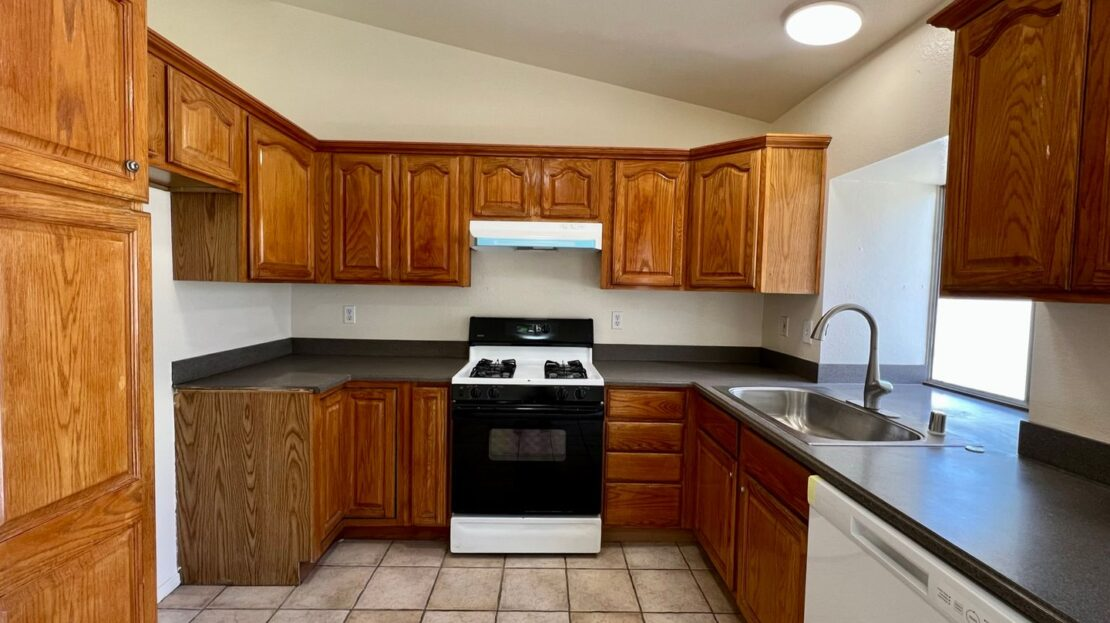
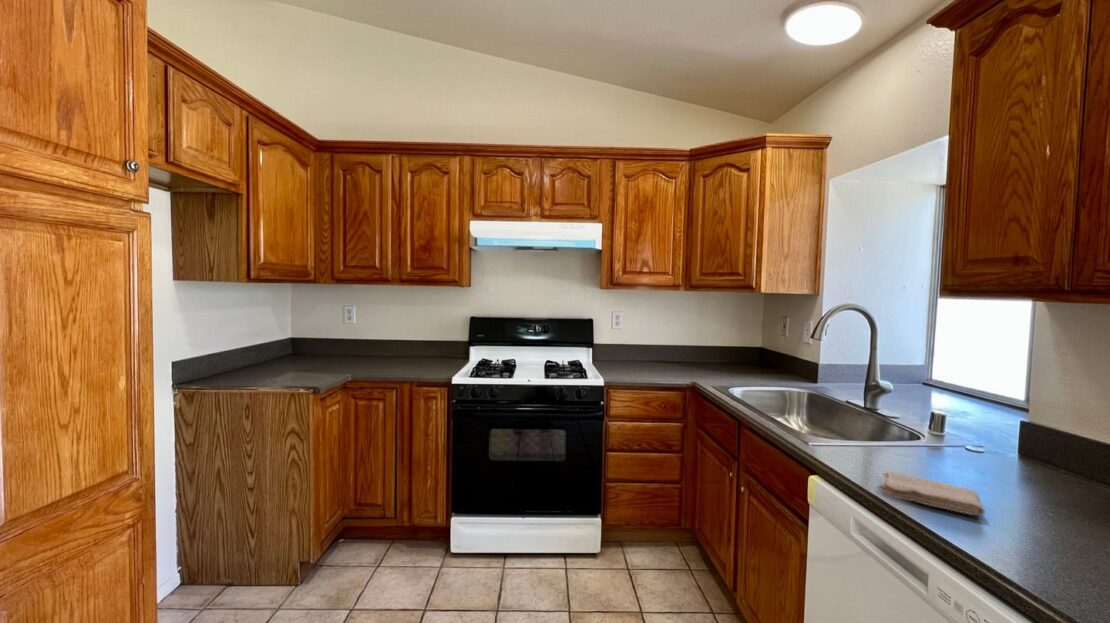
+ washcloth (928, 491)
